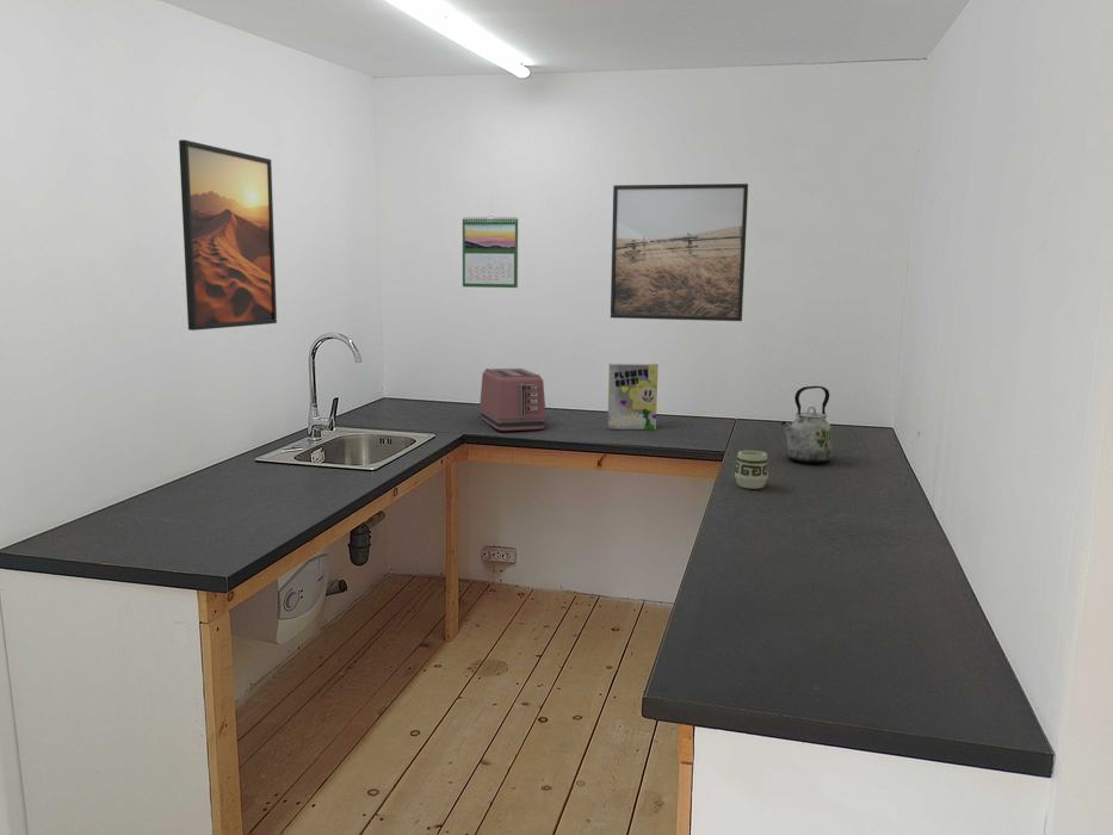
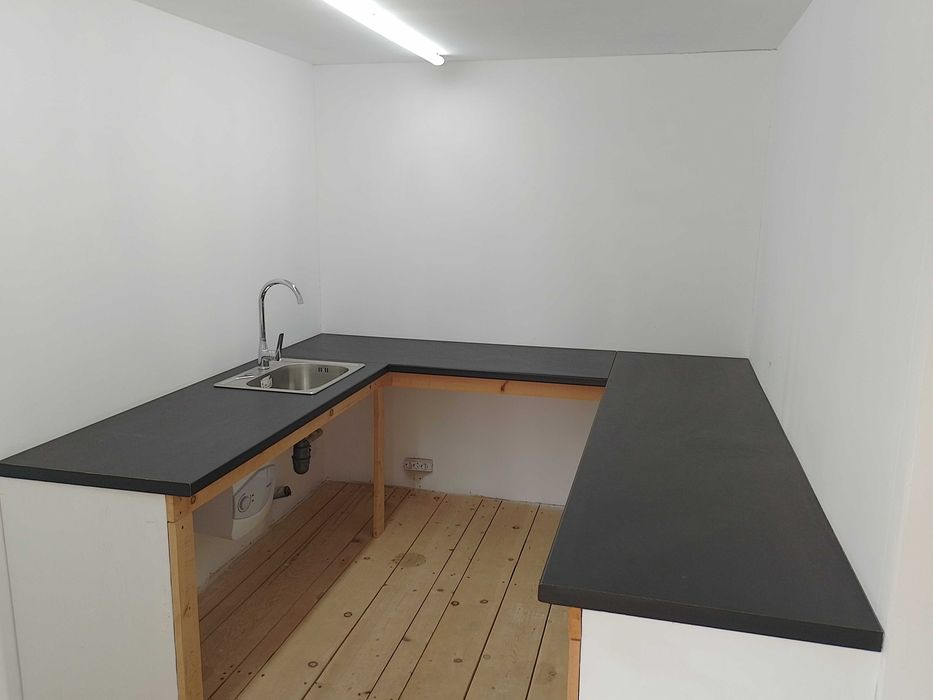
- toaster (512, 397)
- cereal box (632, 395)
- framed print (676, 252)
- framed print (231, 240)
- kettle (804, 423)
- cup (752, 469)
- calendar (489, 250)
